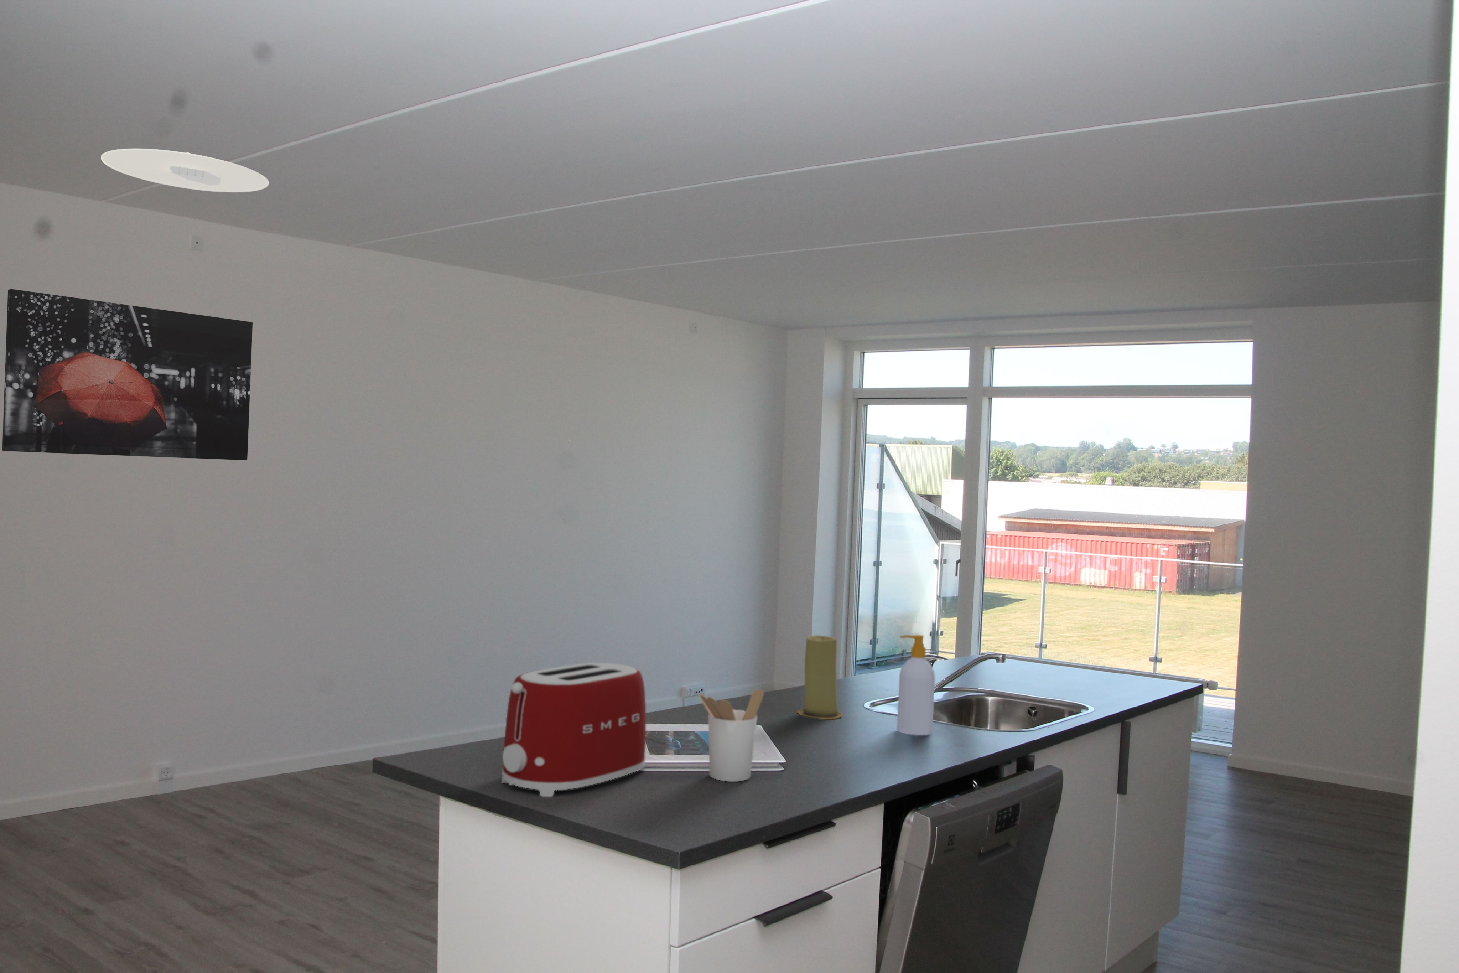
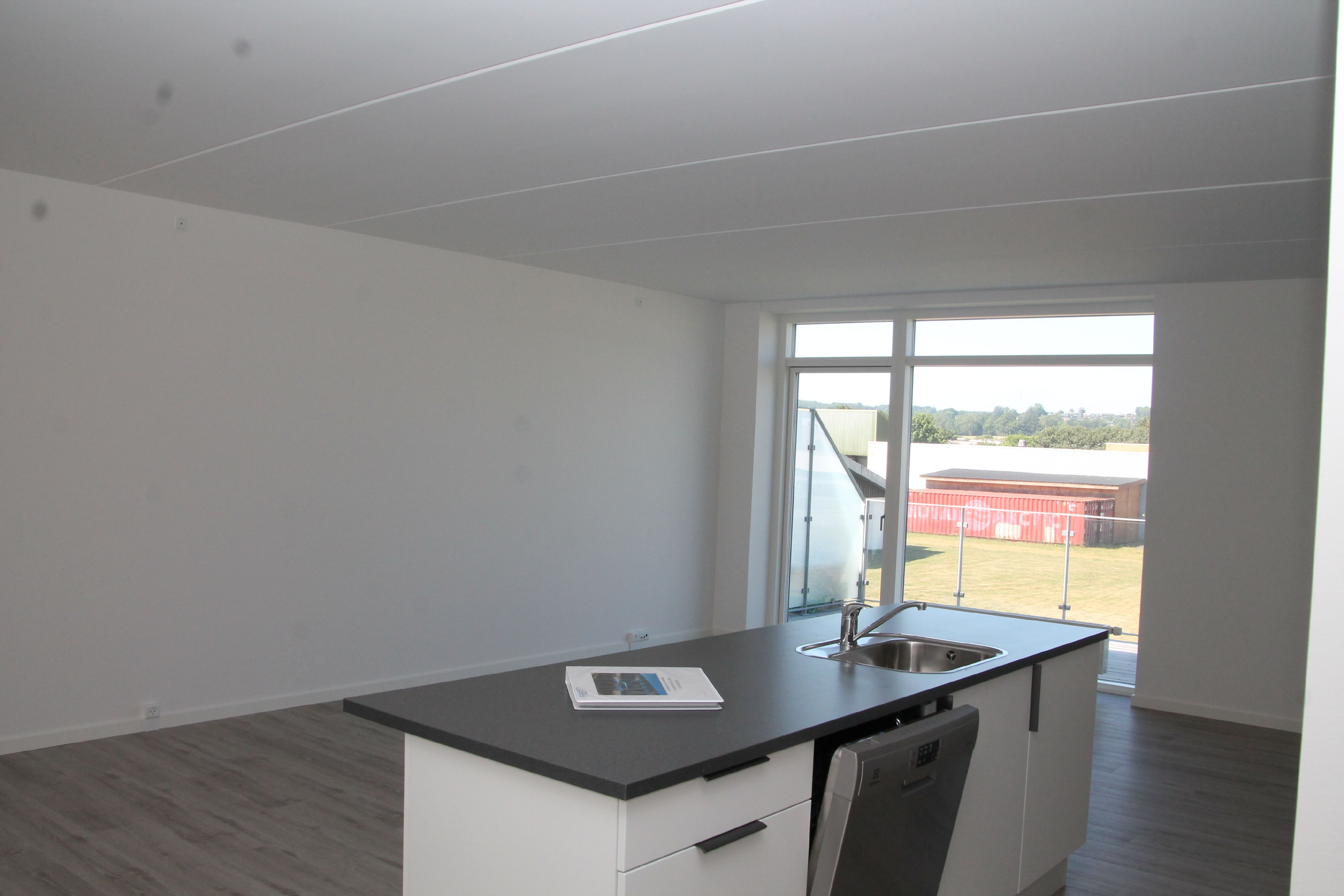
- ceiling light (188, 164)
- soap bottle (915, 684)
- candle (822, 675)
- wall art (137, 381)
- utensil holder (726, 733)
- toaster (575, 724)
